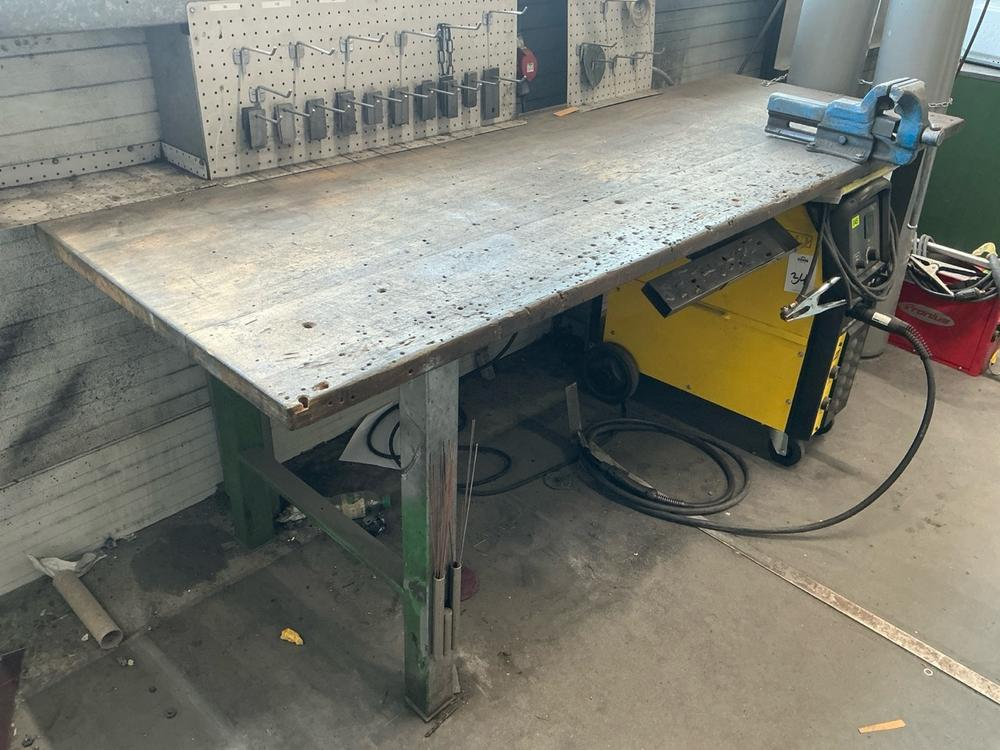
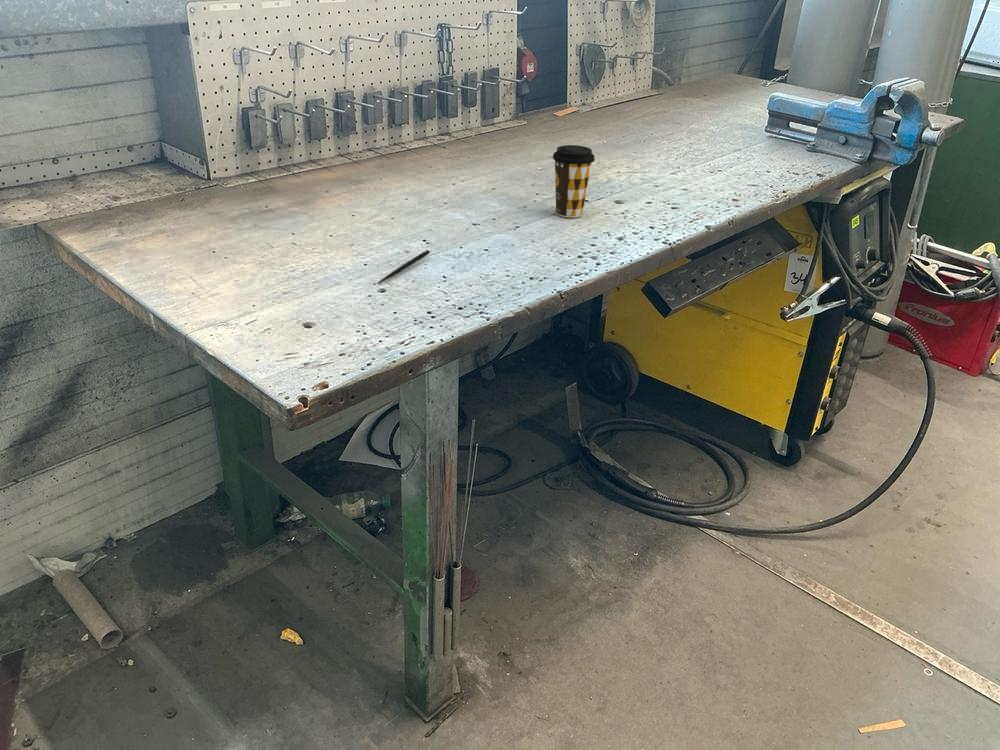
+ pen (403, 266)
+ coffee cup (571, 181)
